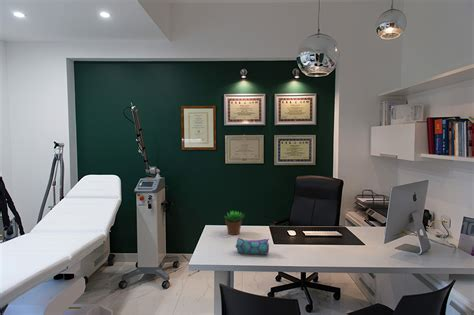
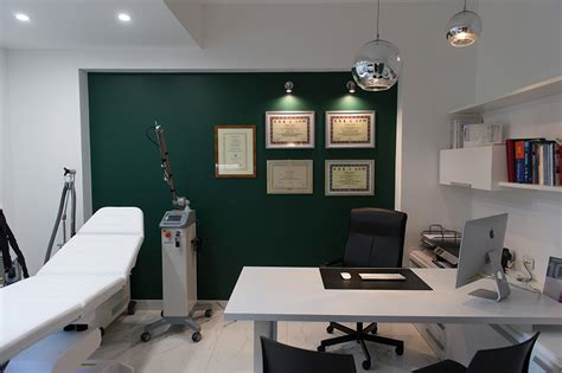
- succulent plant (234, 222)
- pencil case (252, 245)
